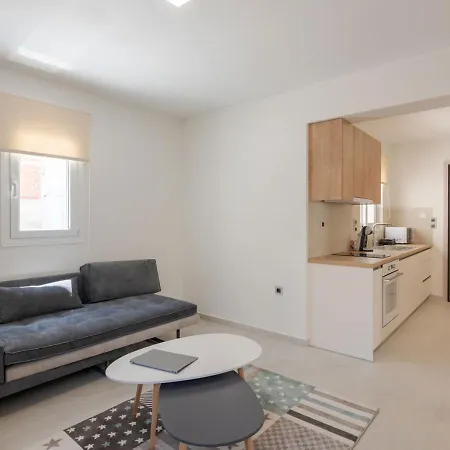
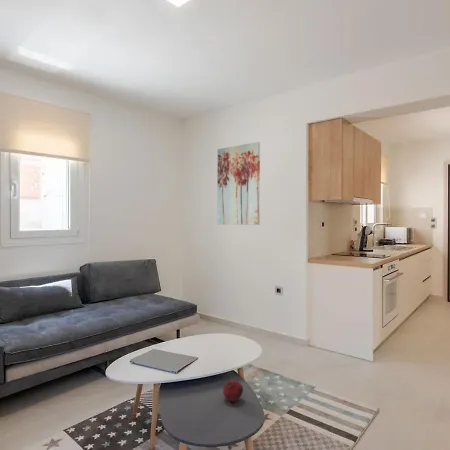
+ fruit (232, 390)
+ wall art (237, 185)
